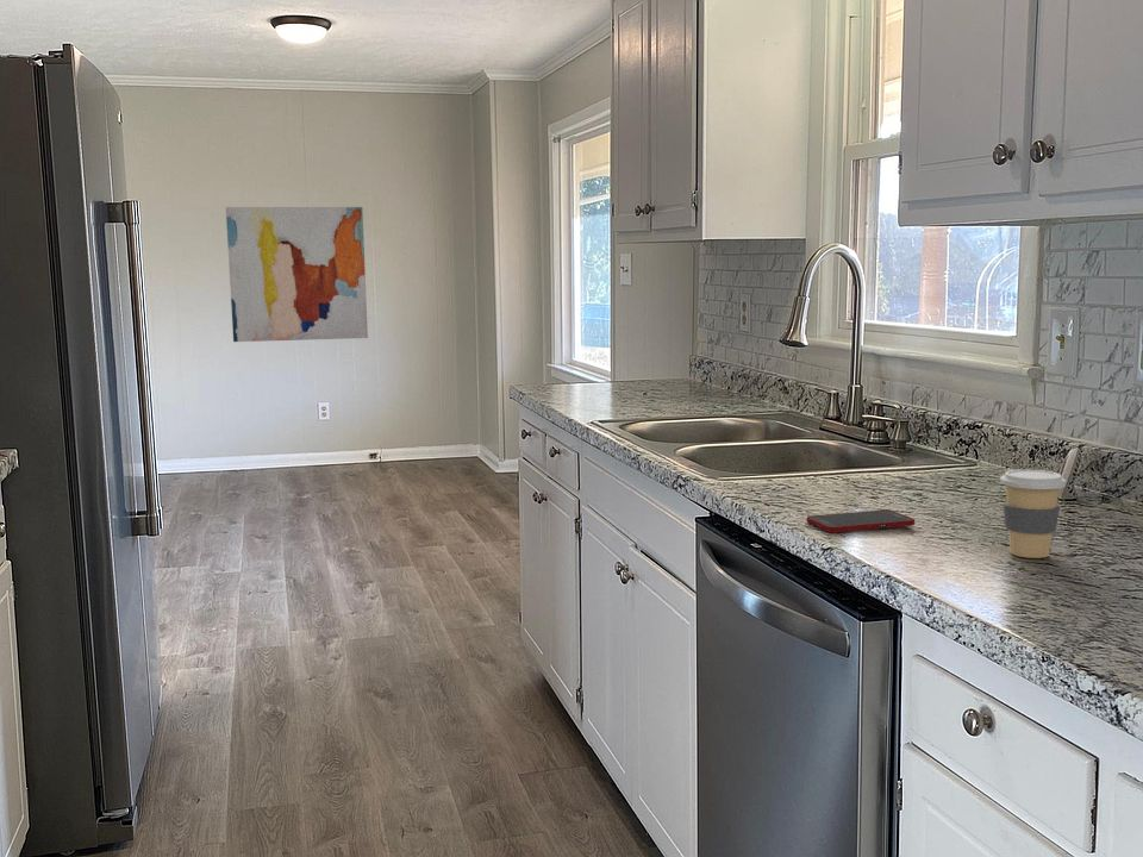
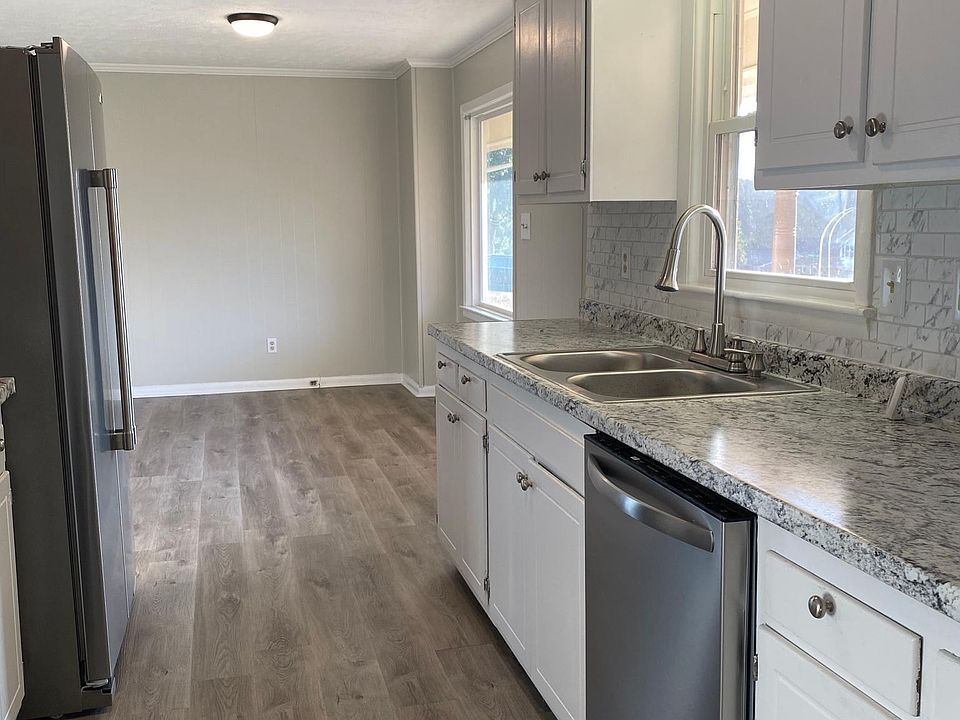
- wall art (298, 274)
- coffee cup (1031, 513)
- cell phone (860, 520)
